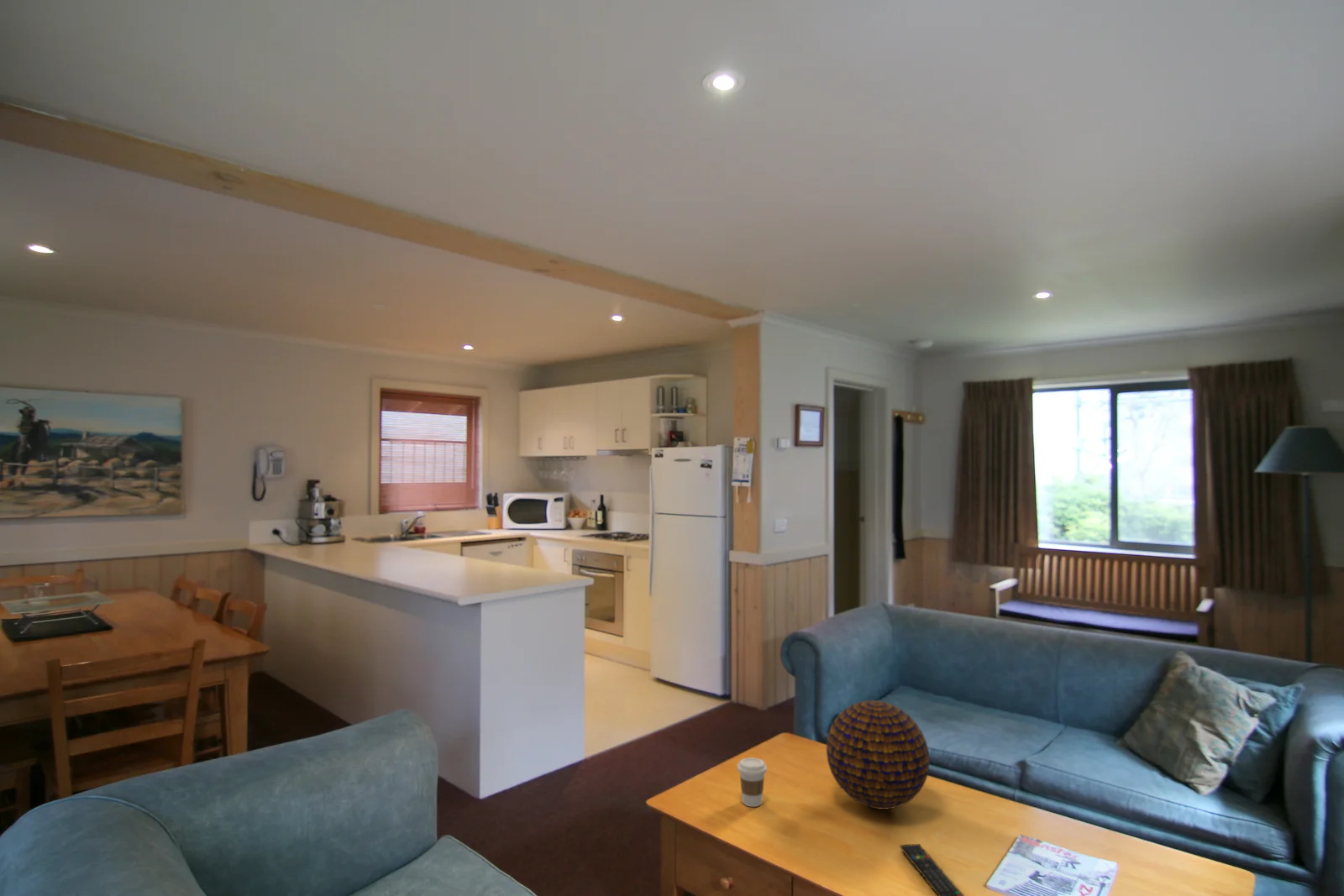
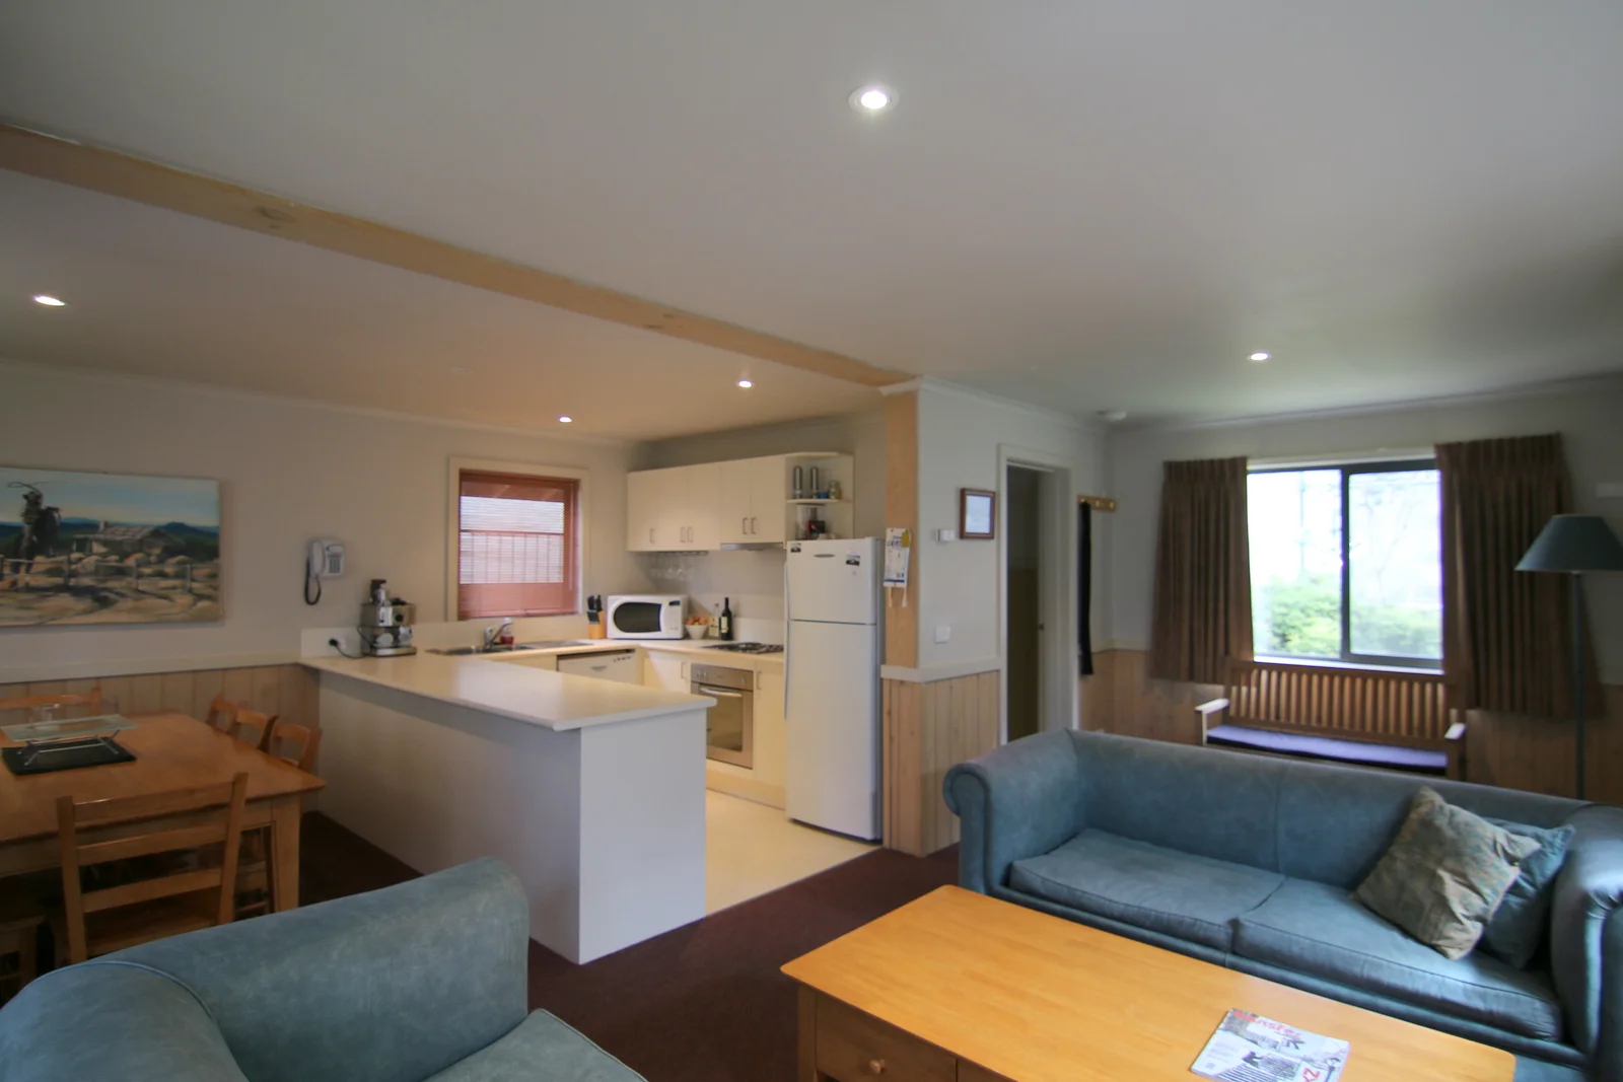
- remote control (932, 873)
- coffee cup (752, 782)
- decorative orb (876, 752)
